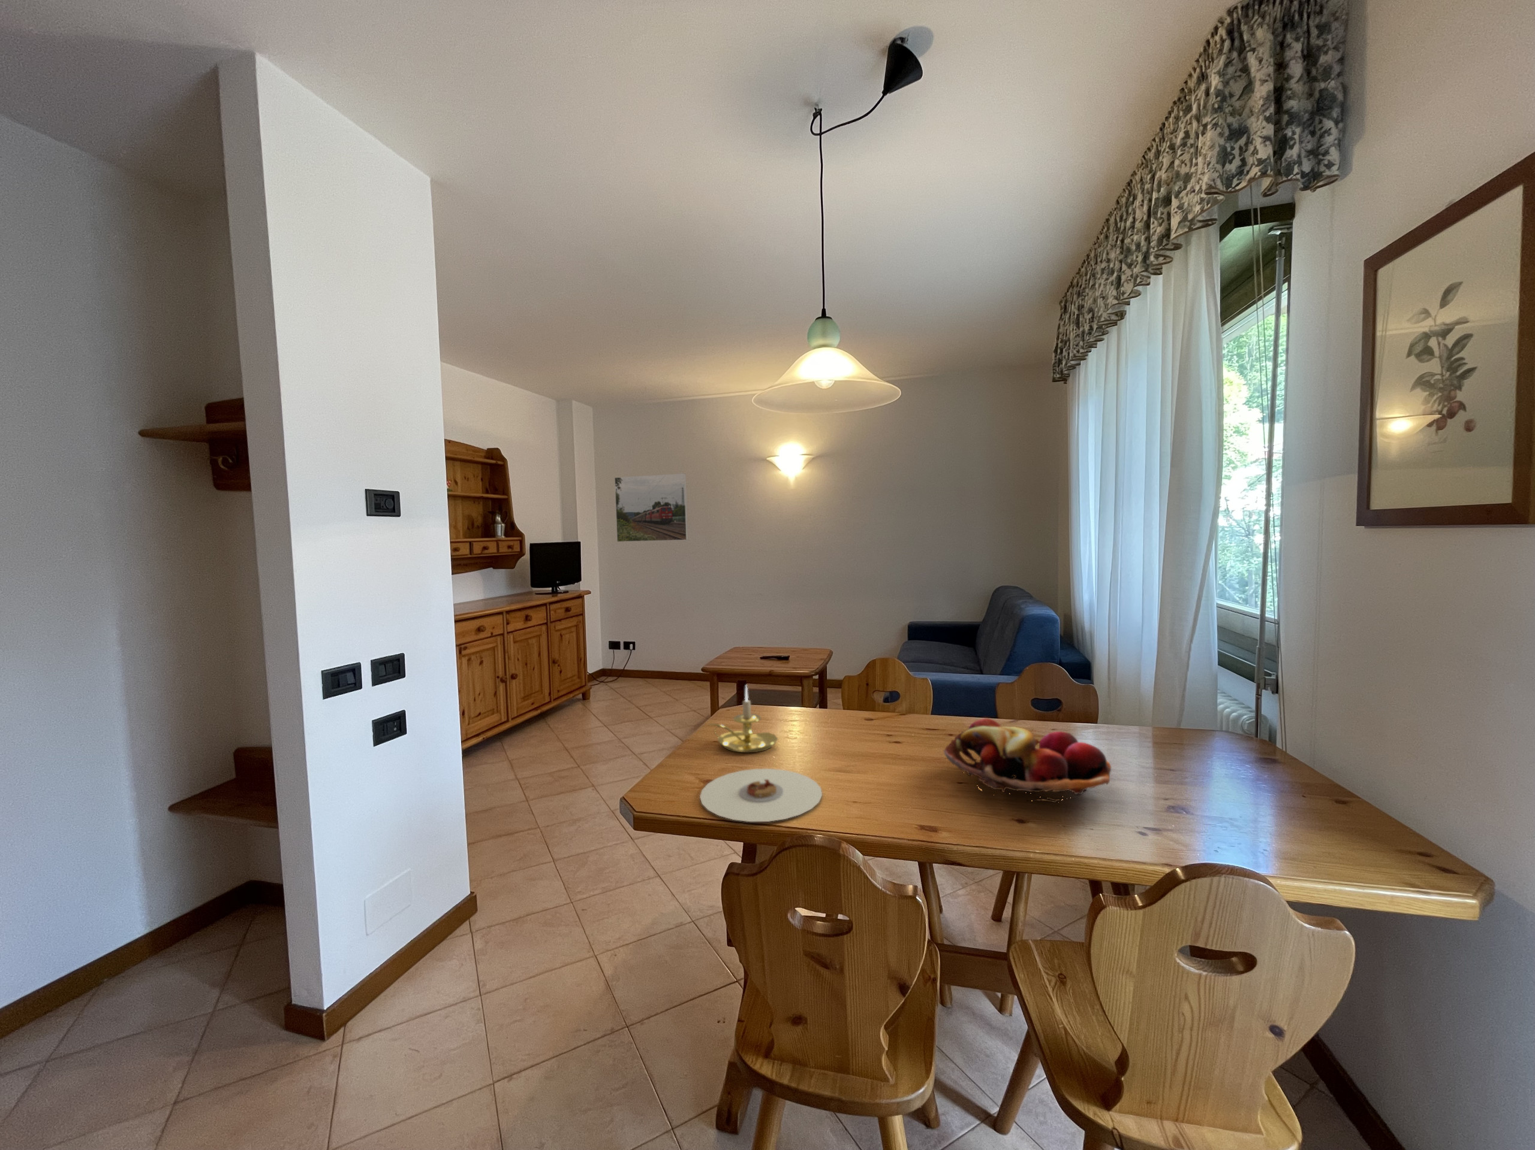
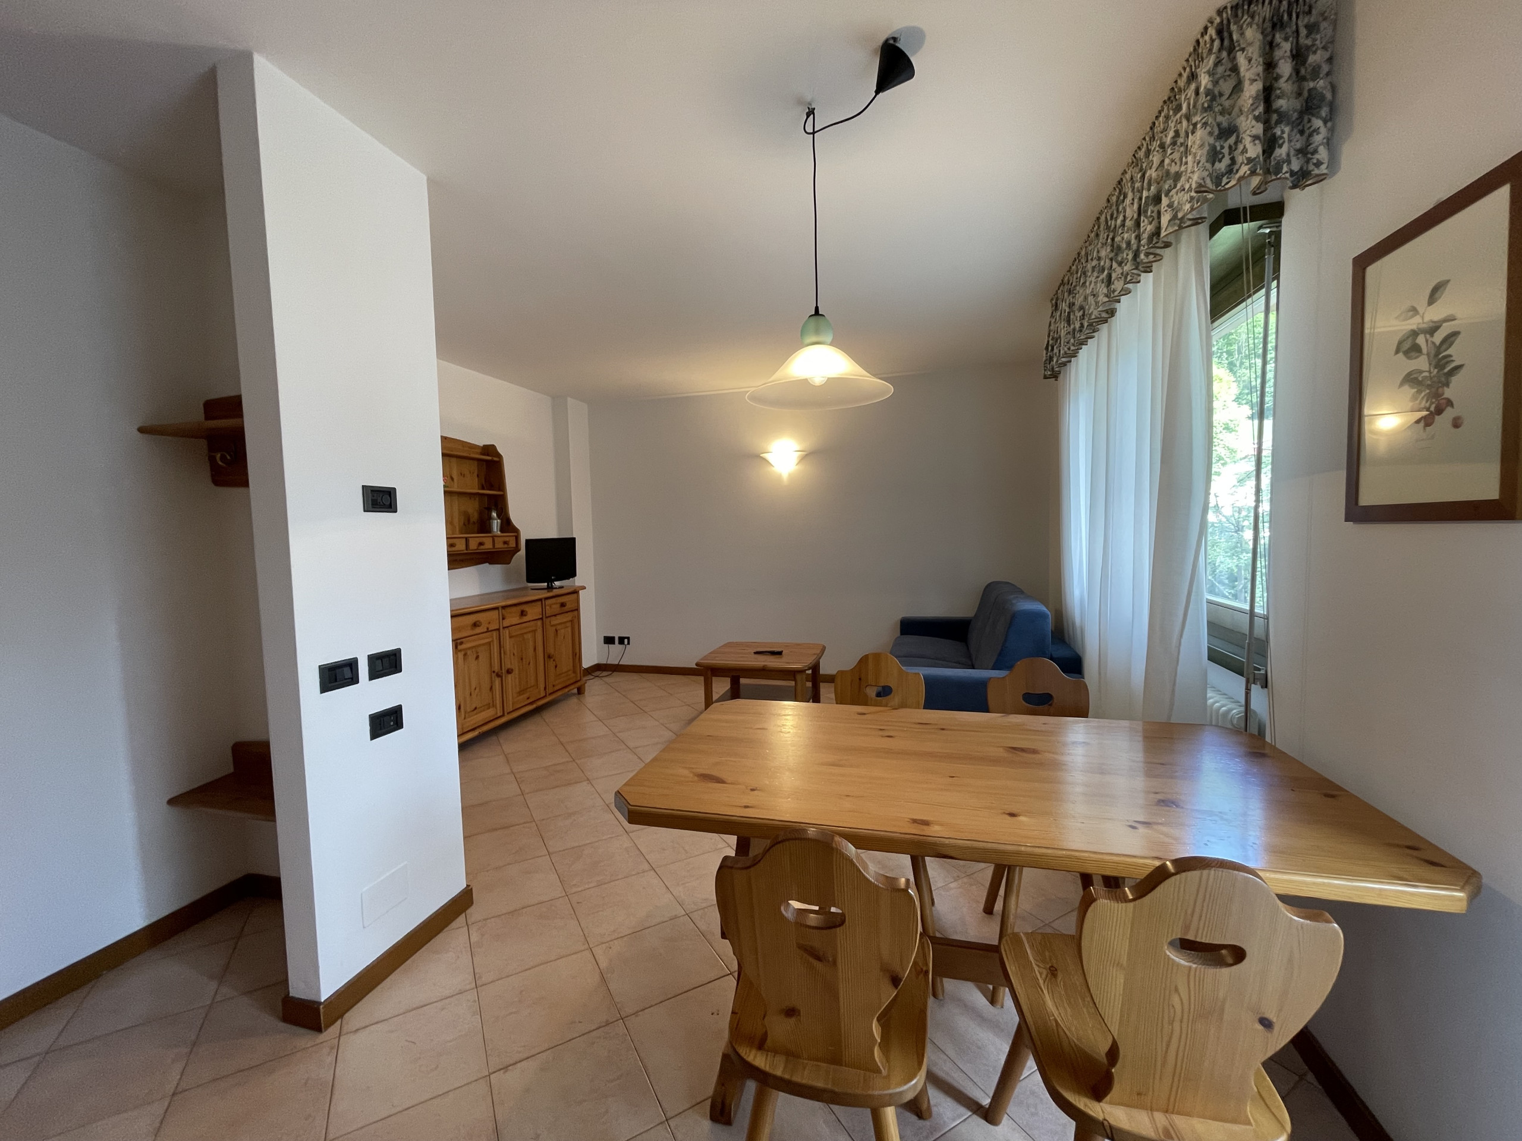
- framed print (650, 507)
- plate (761, 789)
- candle holder (742, 715)
- fruit basket (1024, 755)
